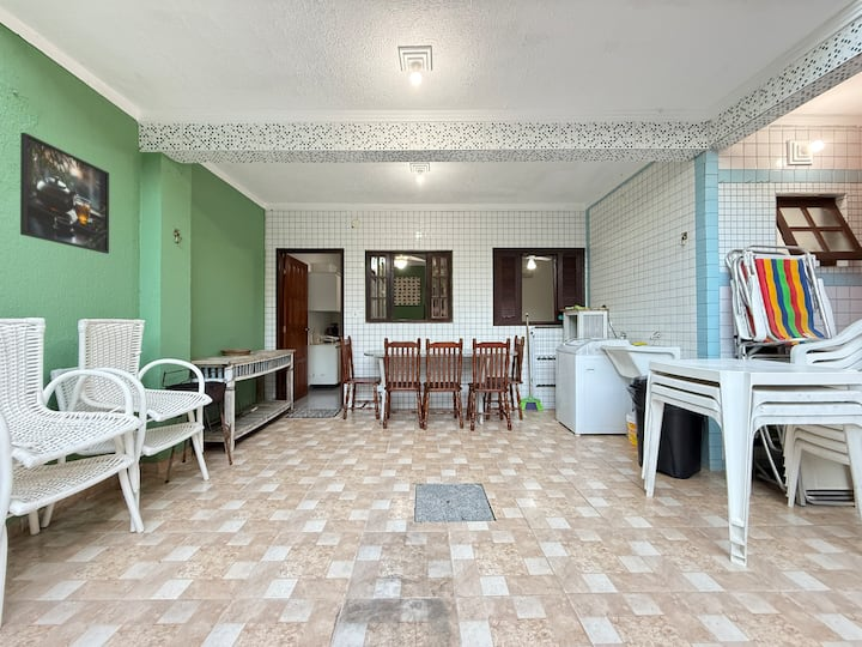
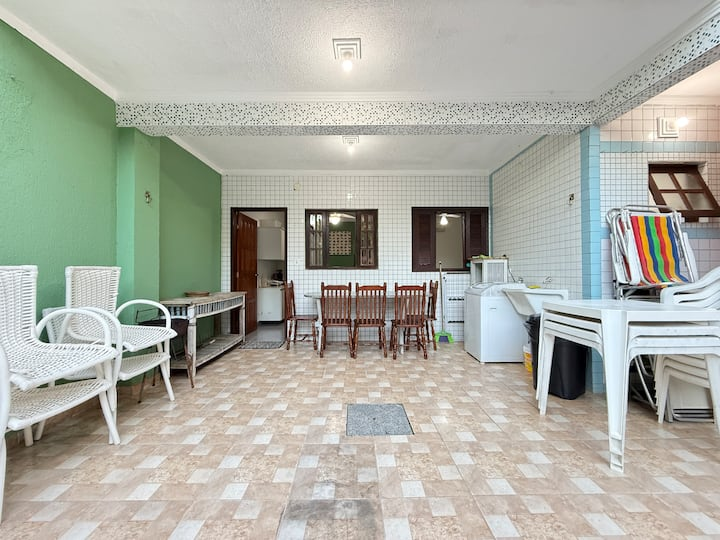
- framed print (69, 199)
